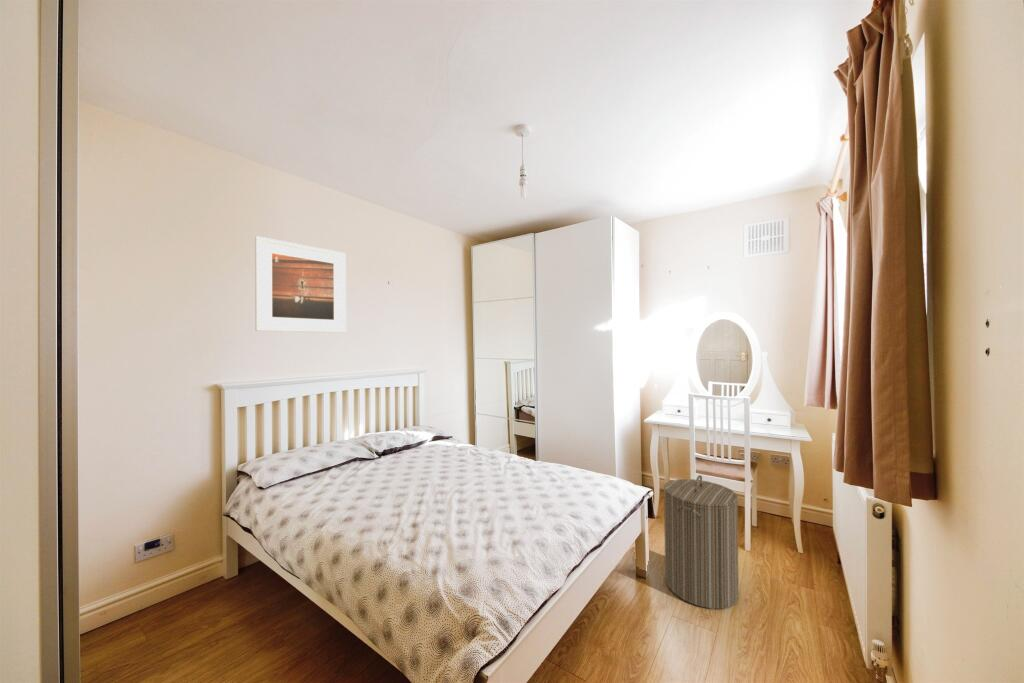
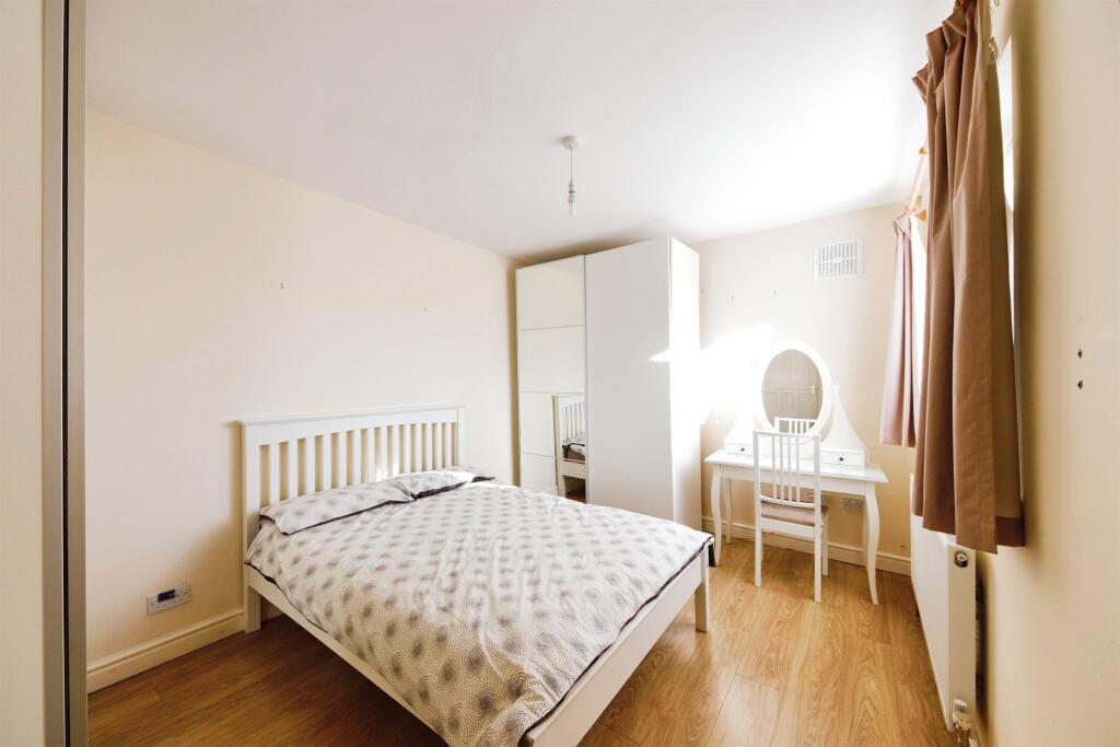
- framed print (304, 288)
- laundry hamper (699, 531)
